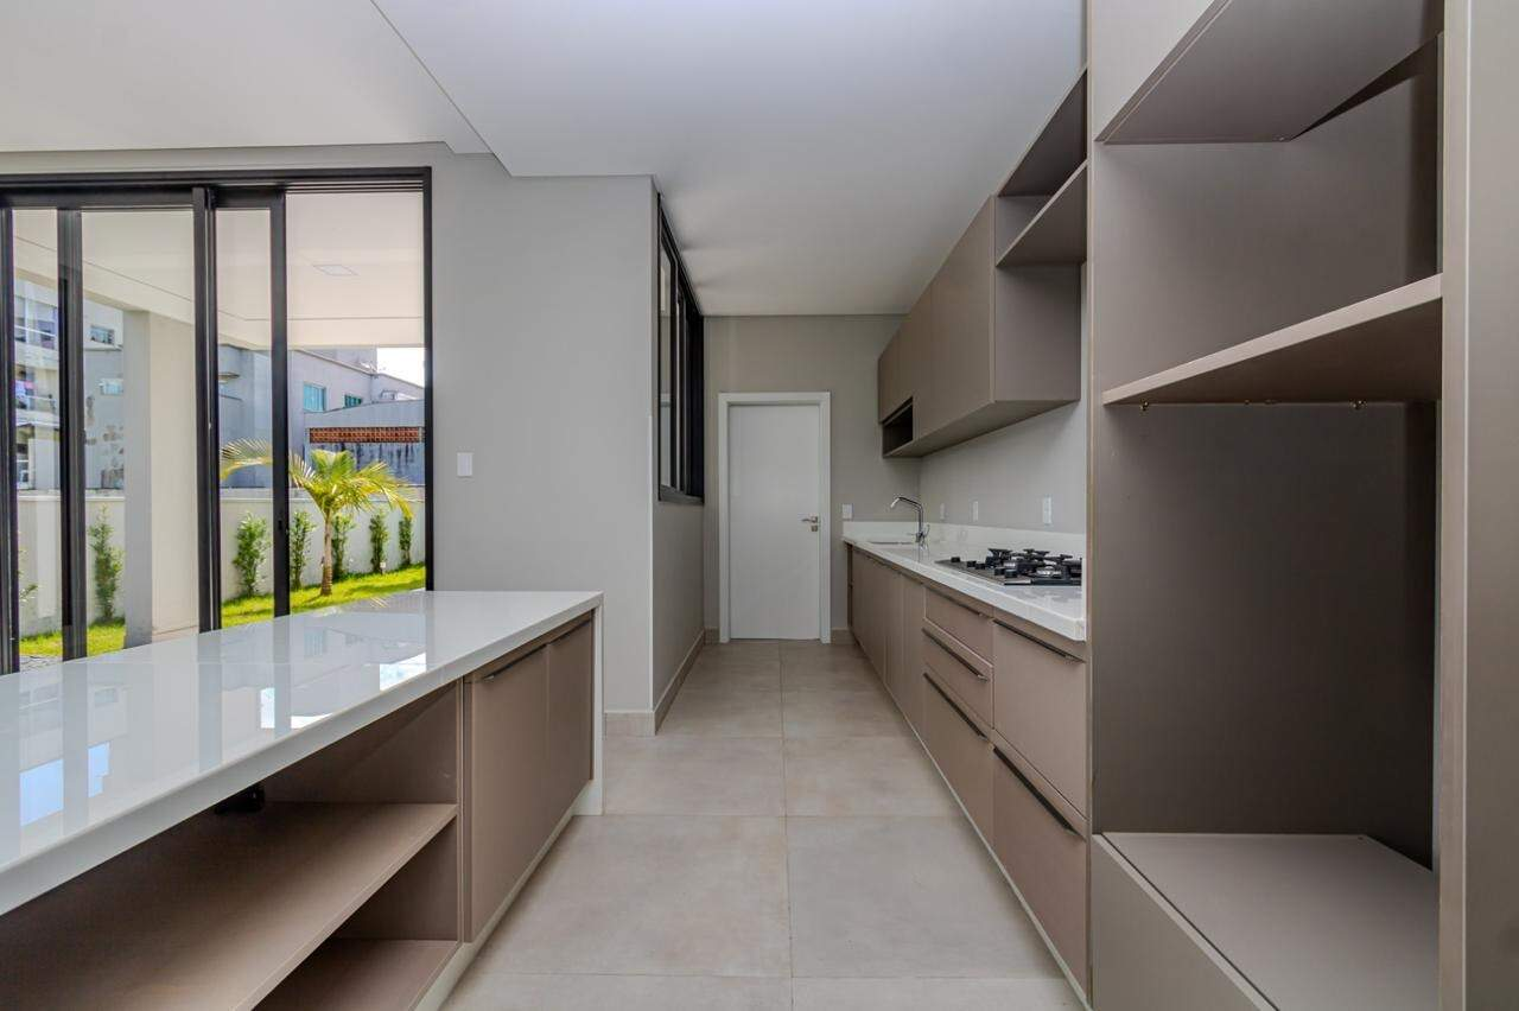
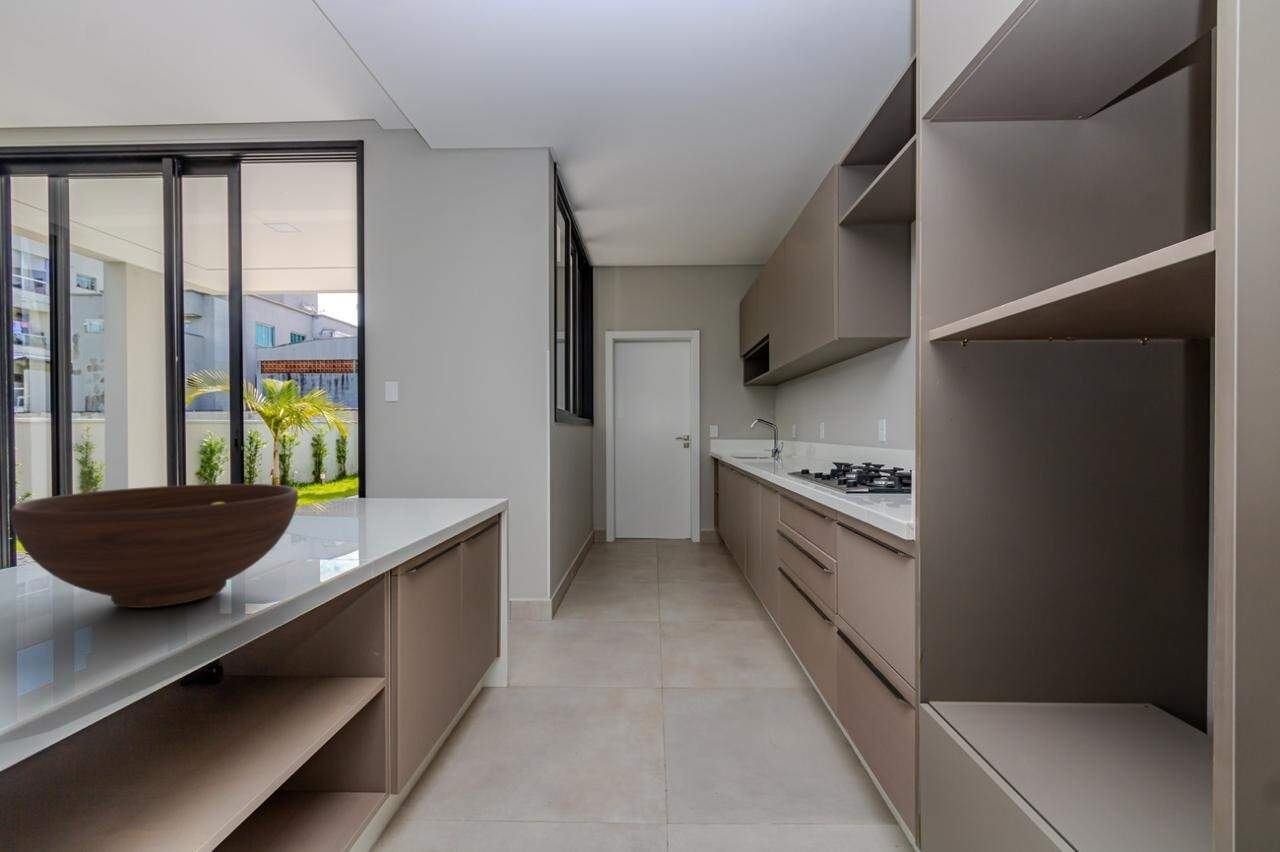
+ fruit bowl (171, 546)
